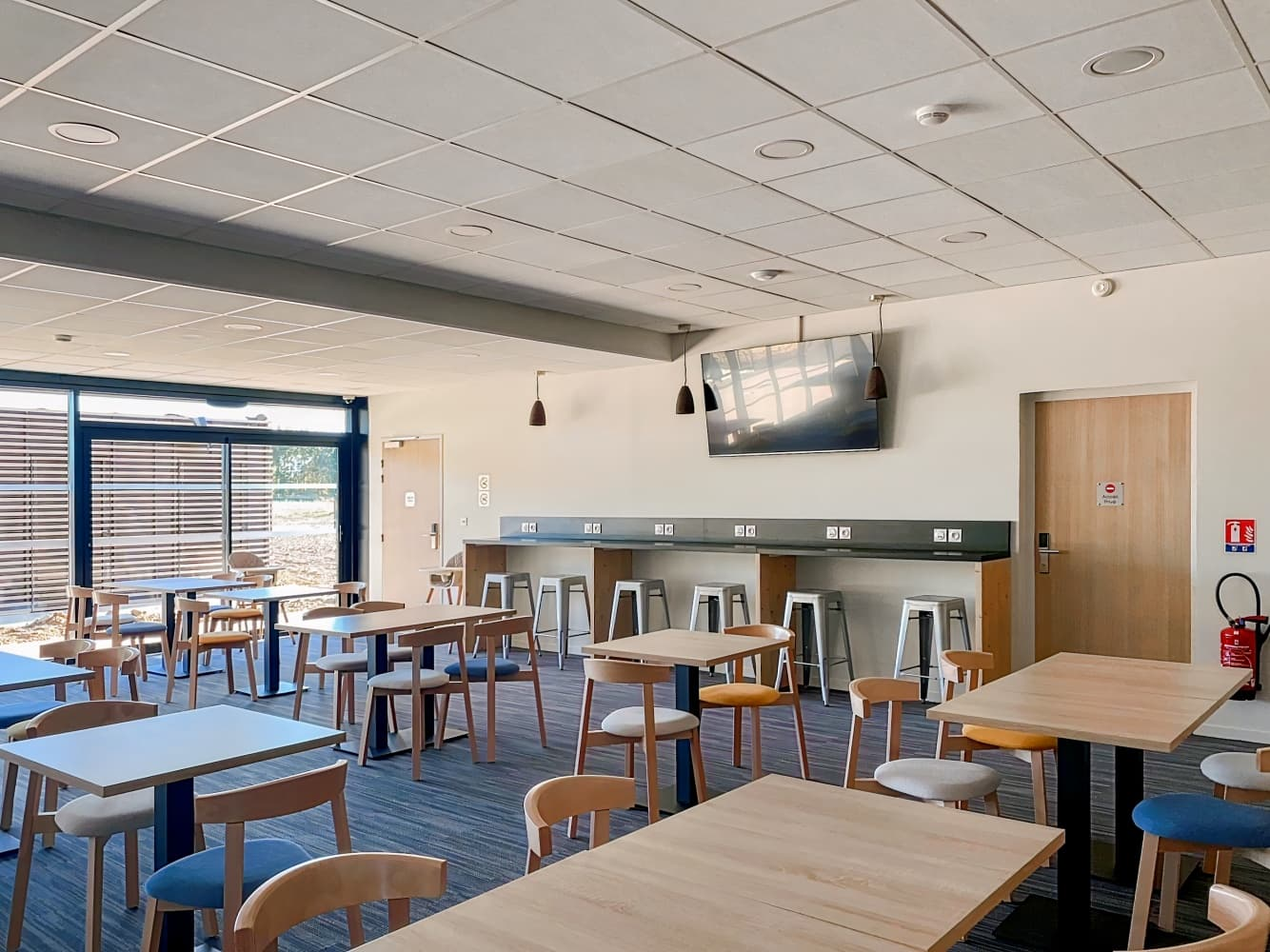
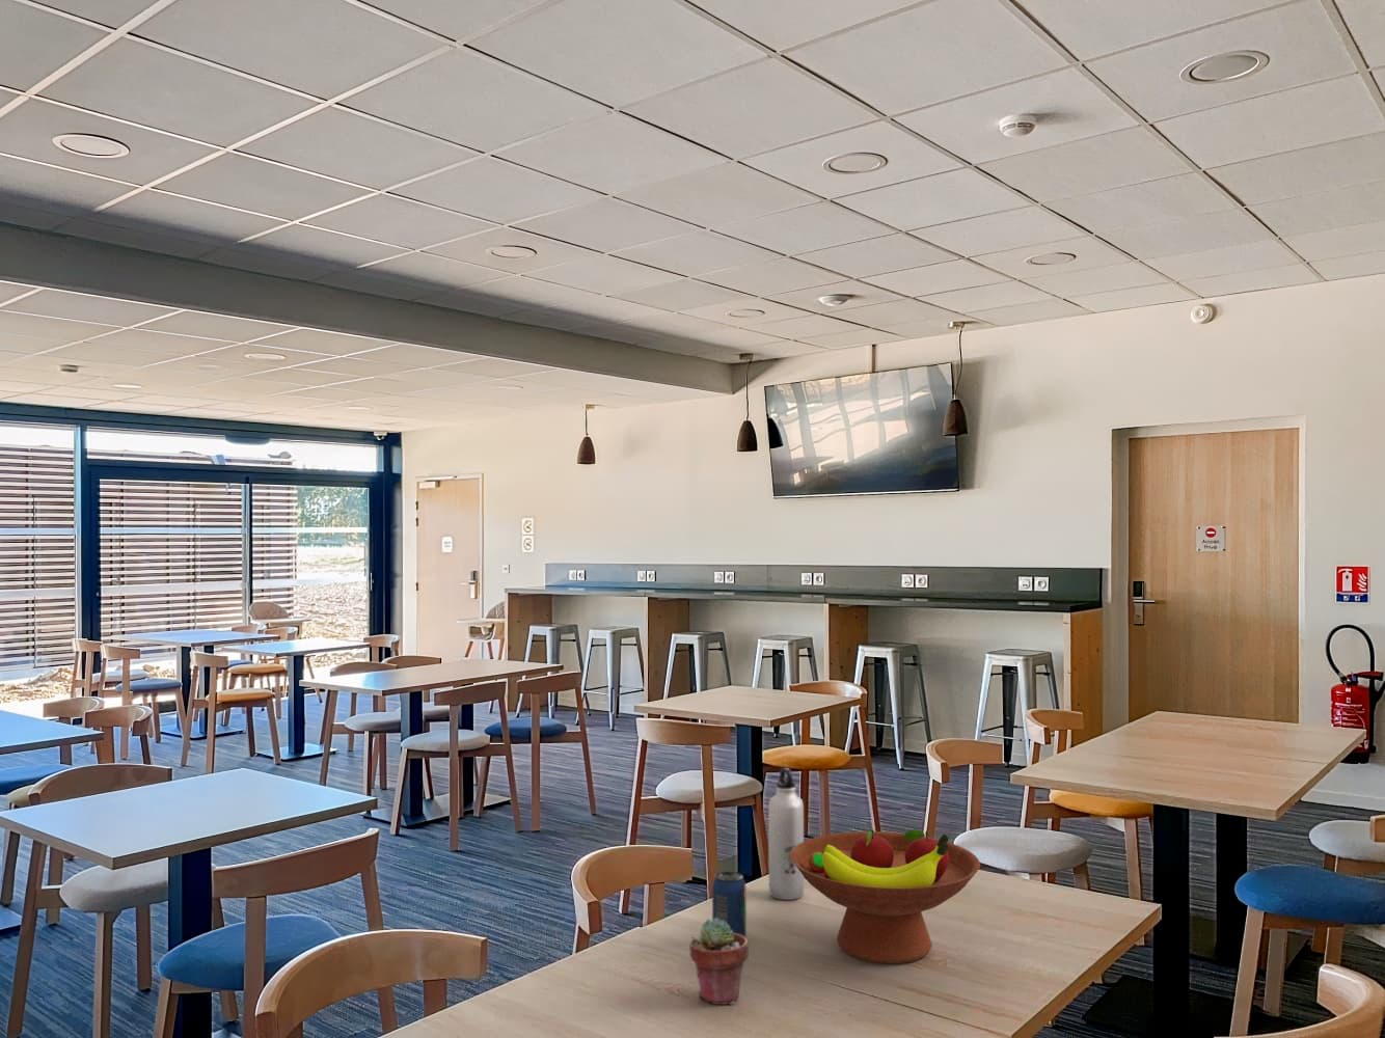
+ potted succulent (719, 957)
+ water bottle (786, 832)
+ fruit bowl (883, 884)
+ beverage can (728, 909)
